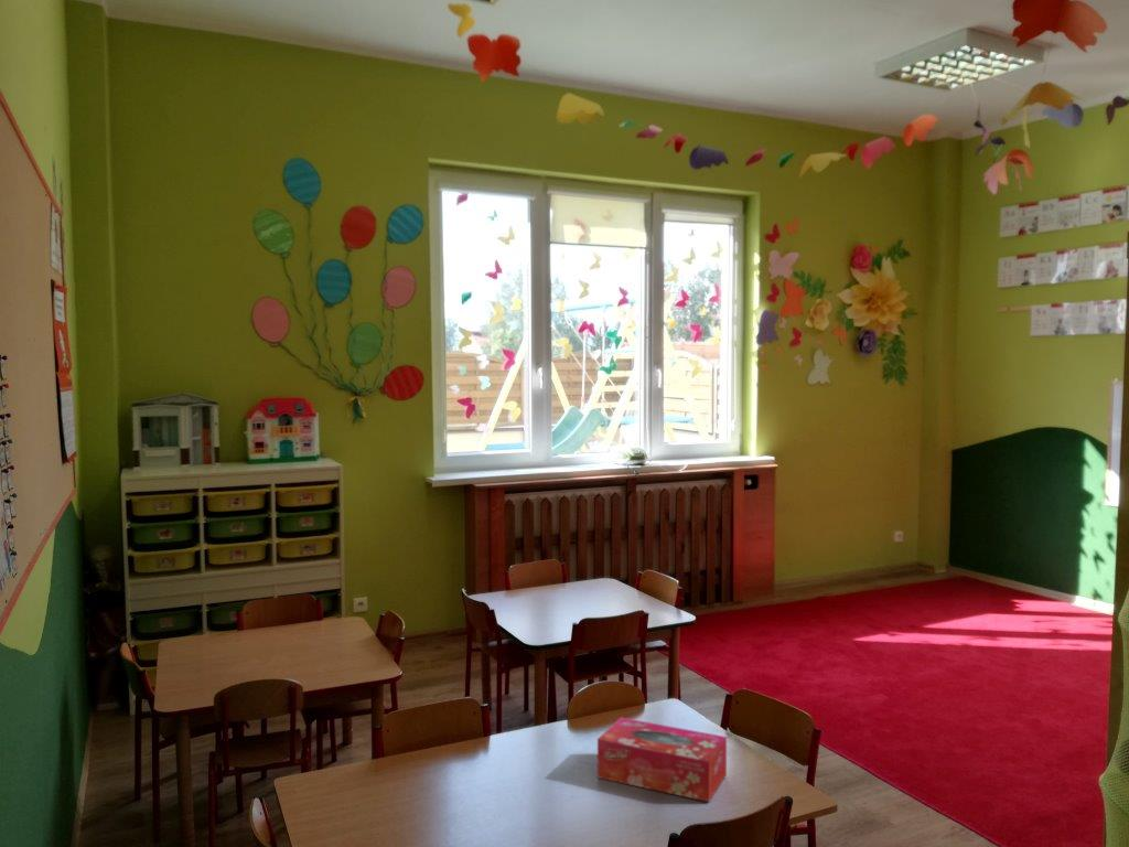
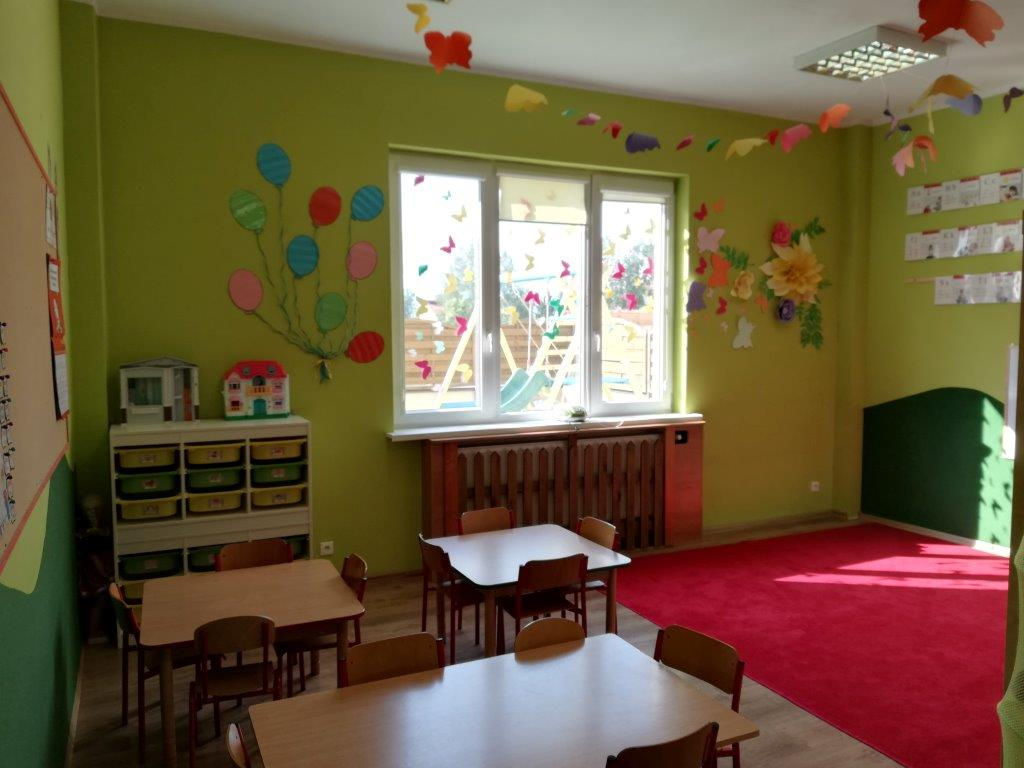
- tissue box (662, 757)
